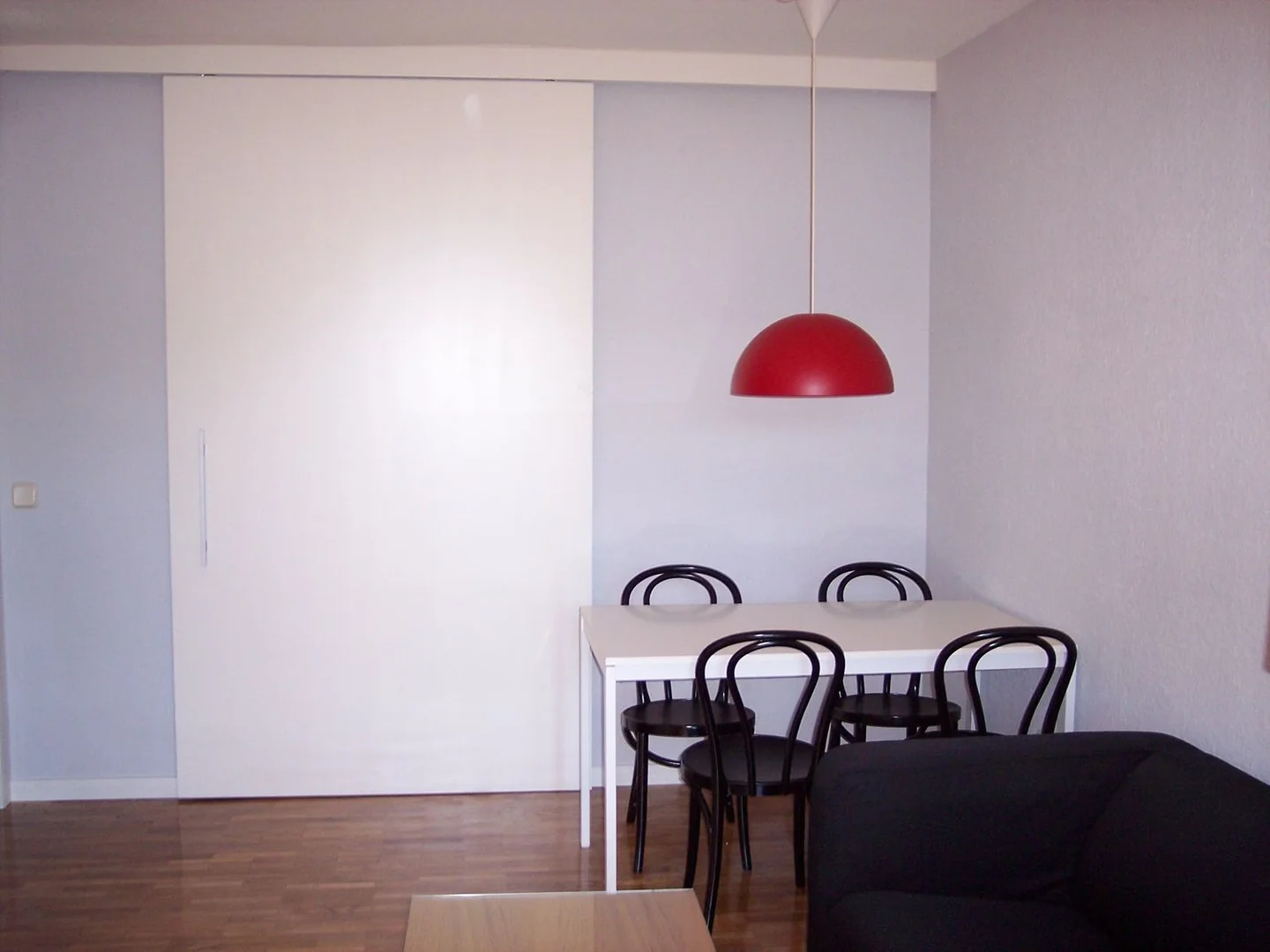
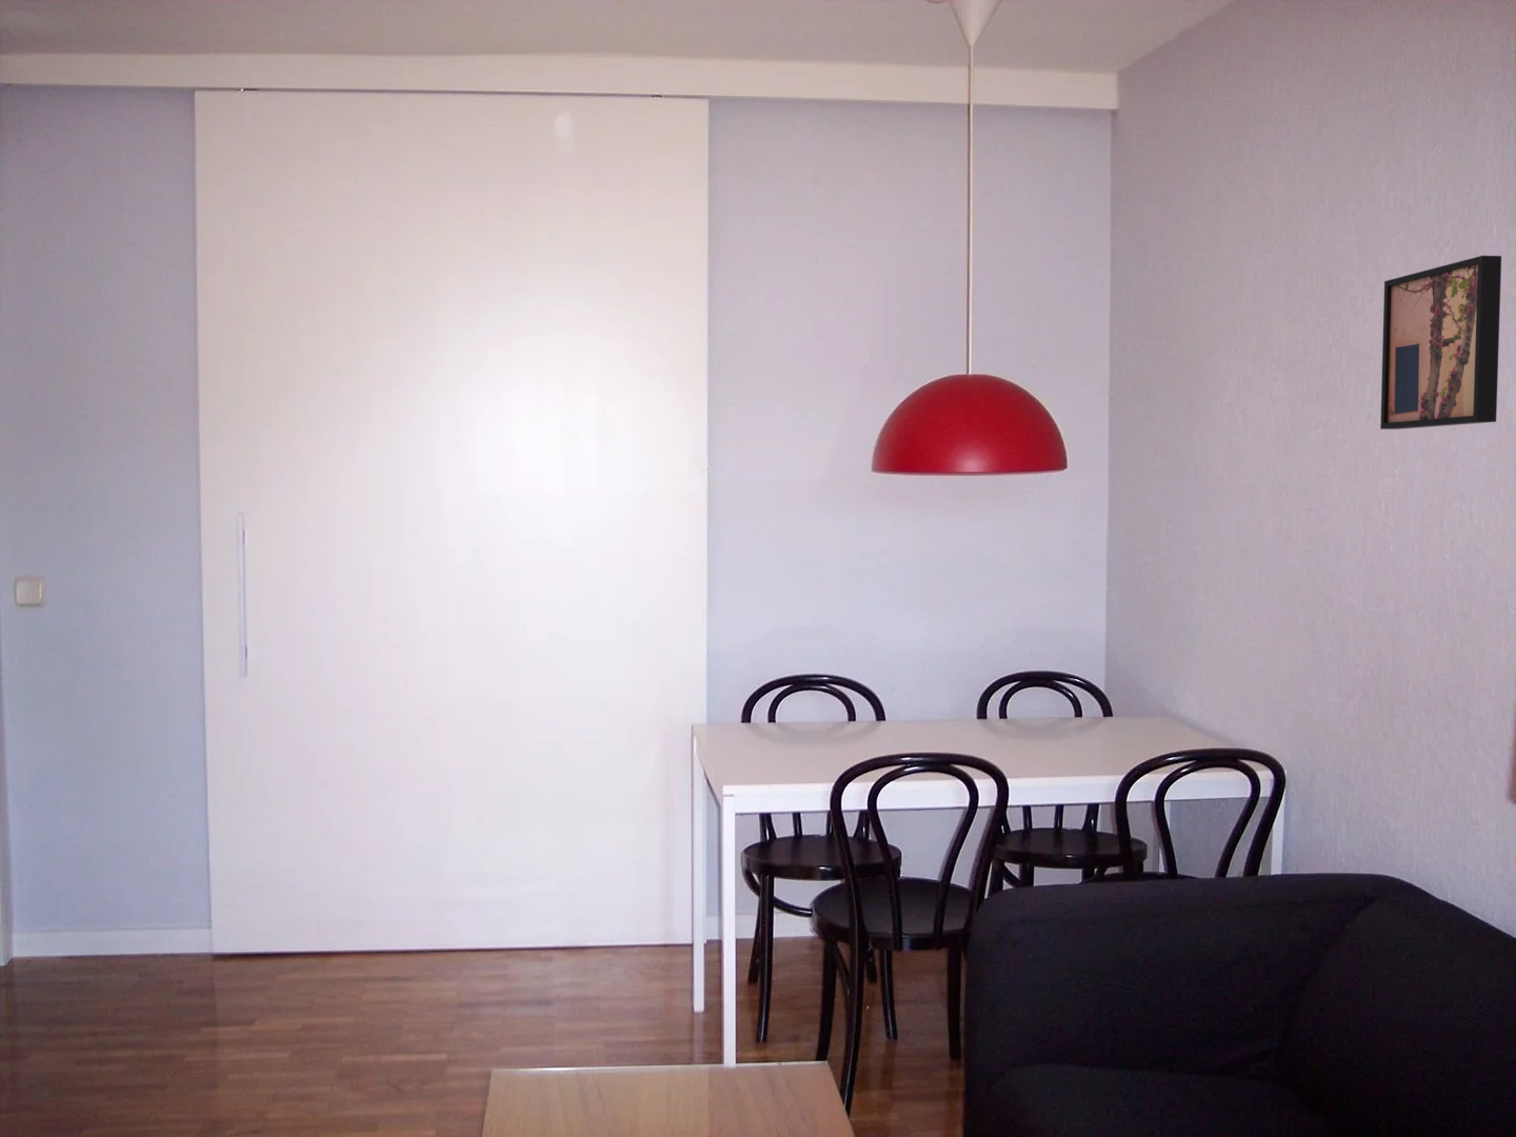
+ wall art (1437, 348)
